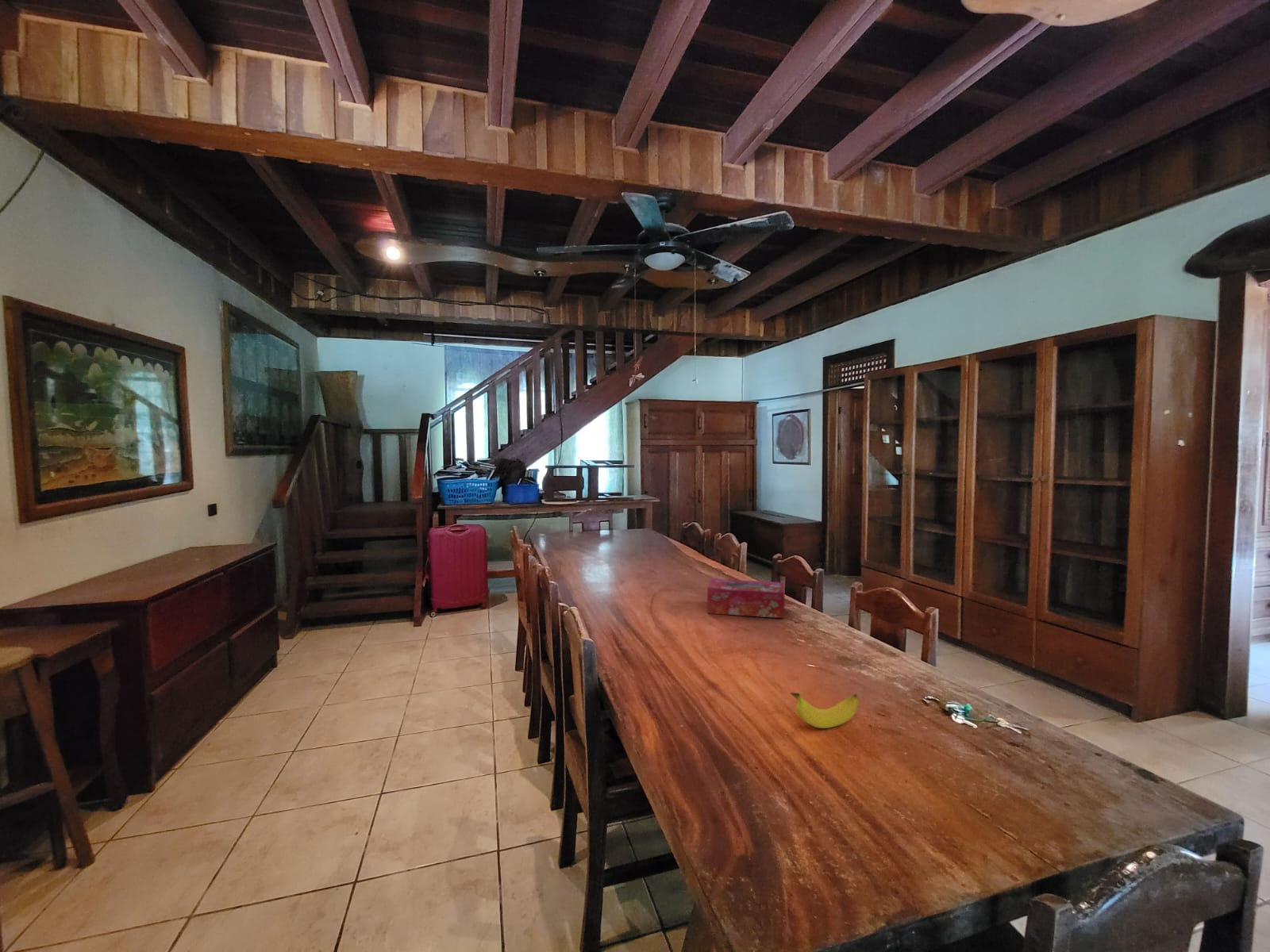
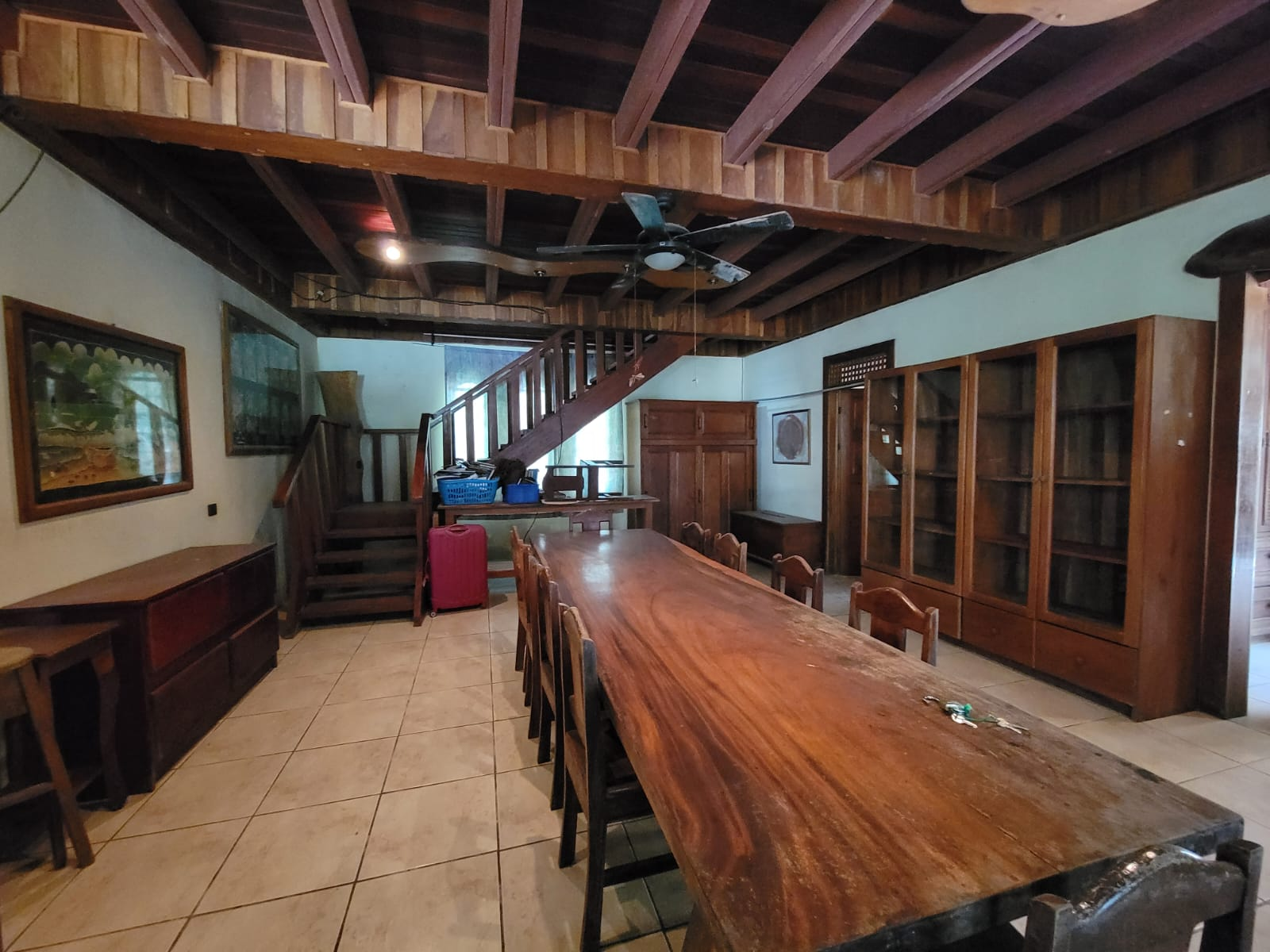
- banana (826, 708)
- tissue box (745, 597)
